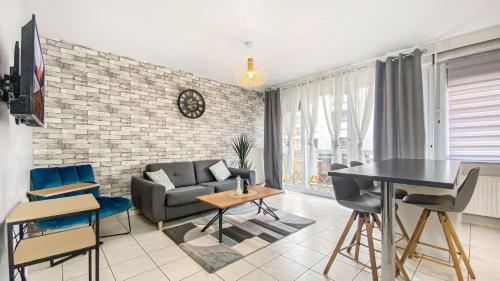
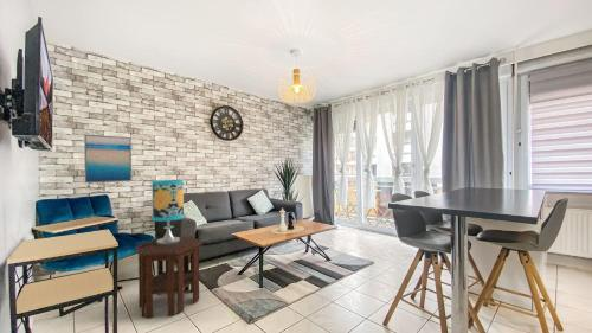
+ table lamp (161, 211)
+ wall art (109, 159)
+ side table (169, 273)
